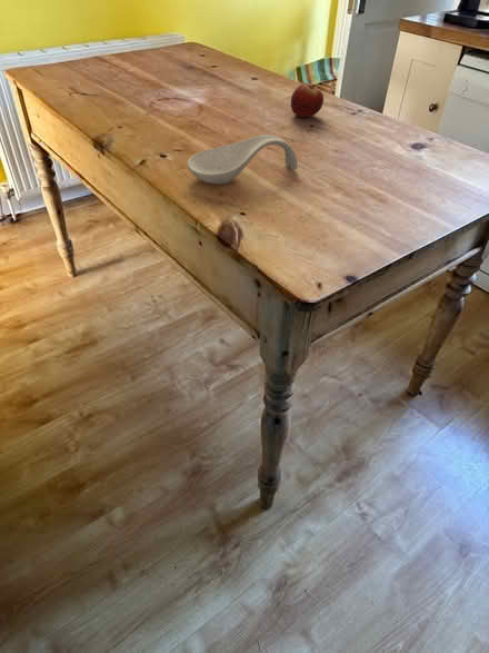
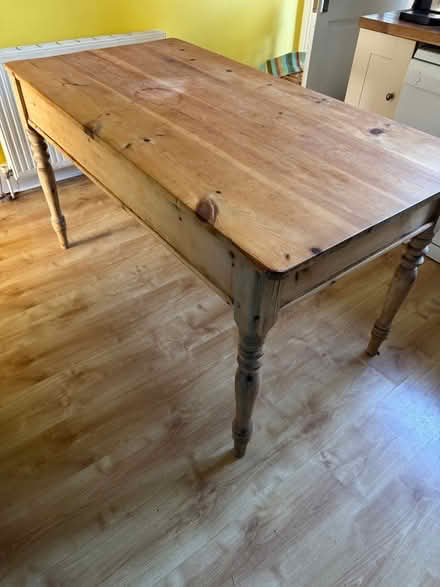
- spoon rest (242, 157)
- fruit (306, 100)
